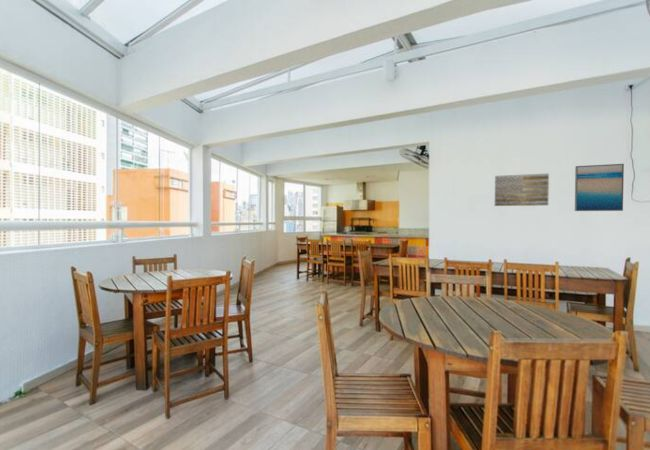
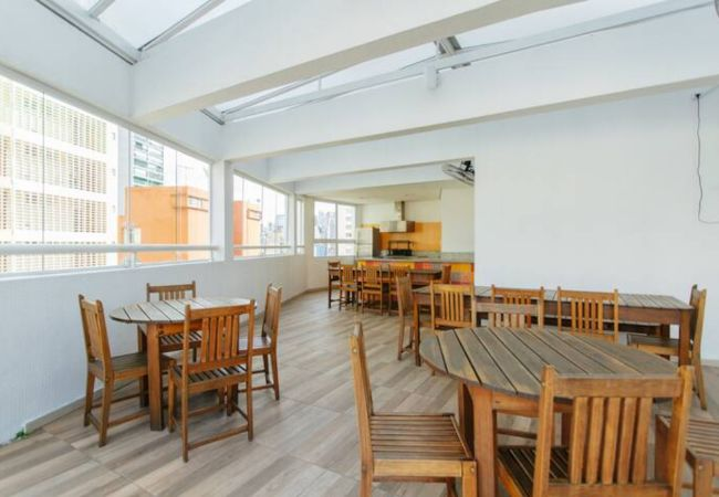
- wall art (598, 188)
- wall art (520, 190)
